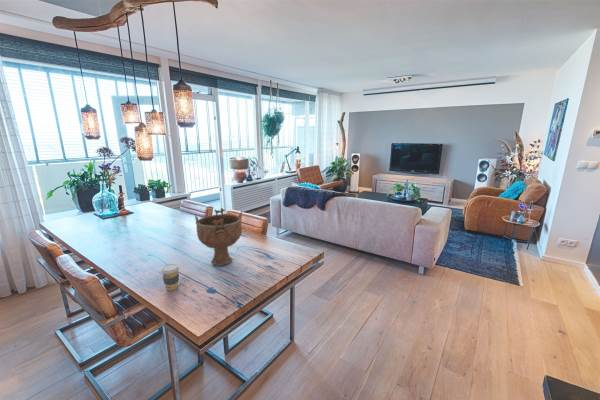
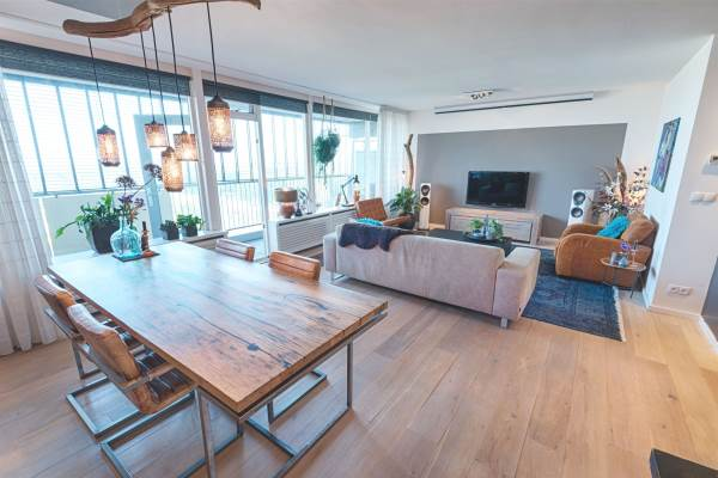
- coffee cup (171, 277)
- decorative bowl (220, 237)
